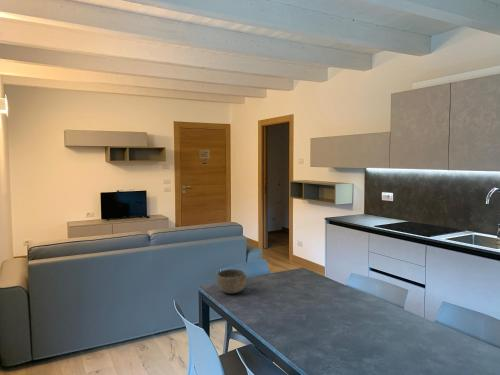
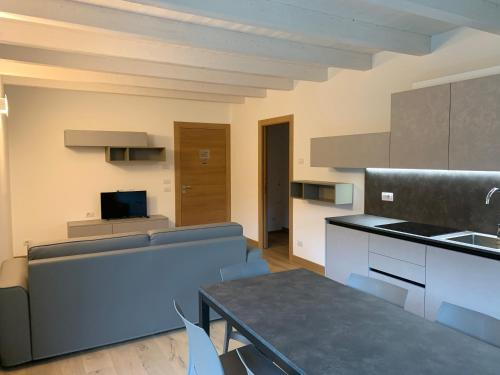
- bowl (231, 282)
